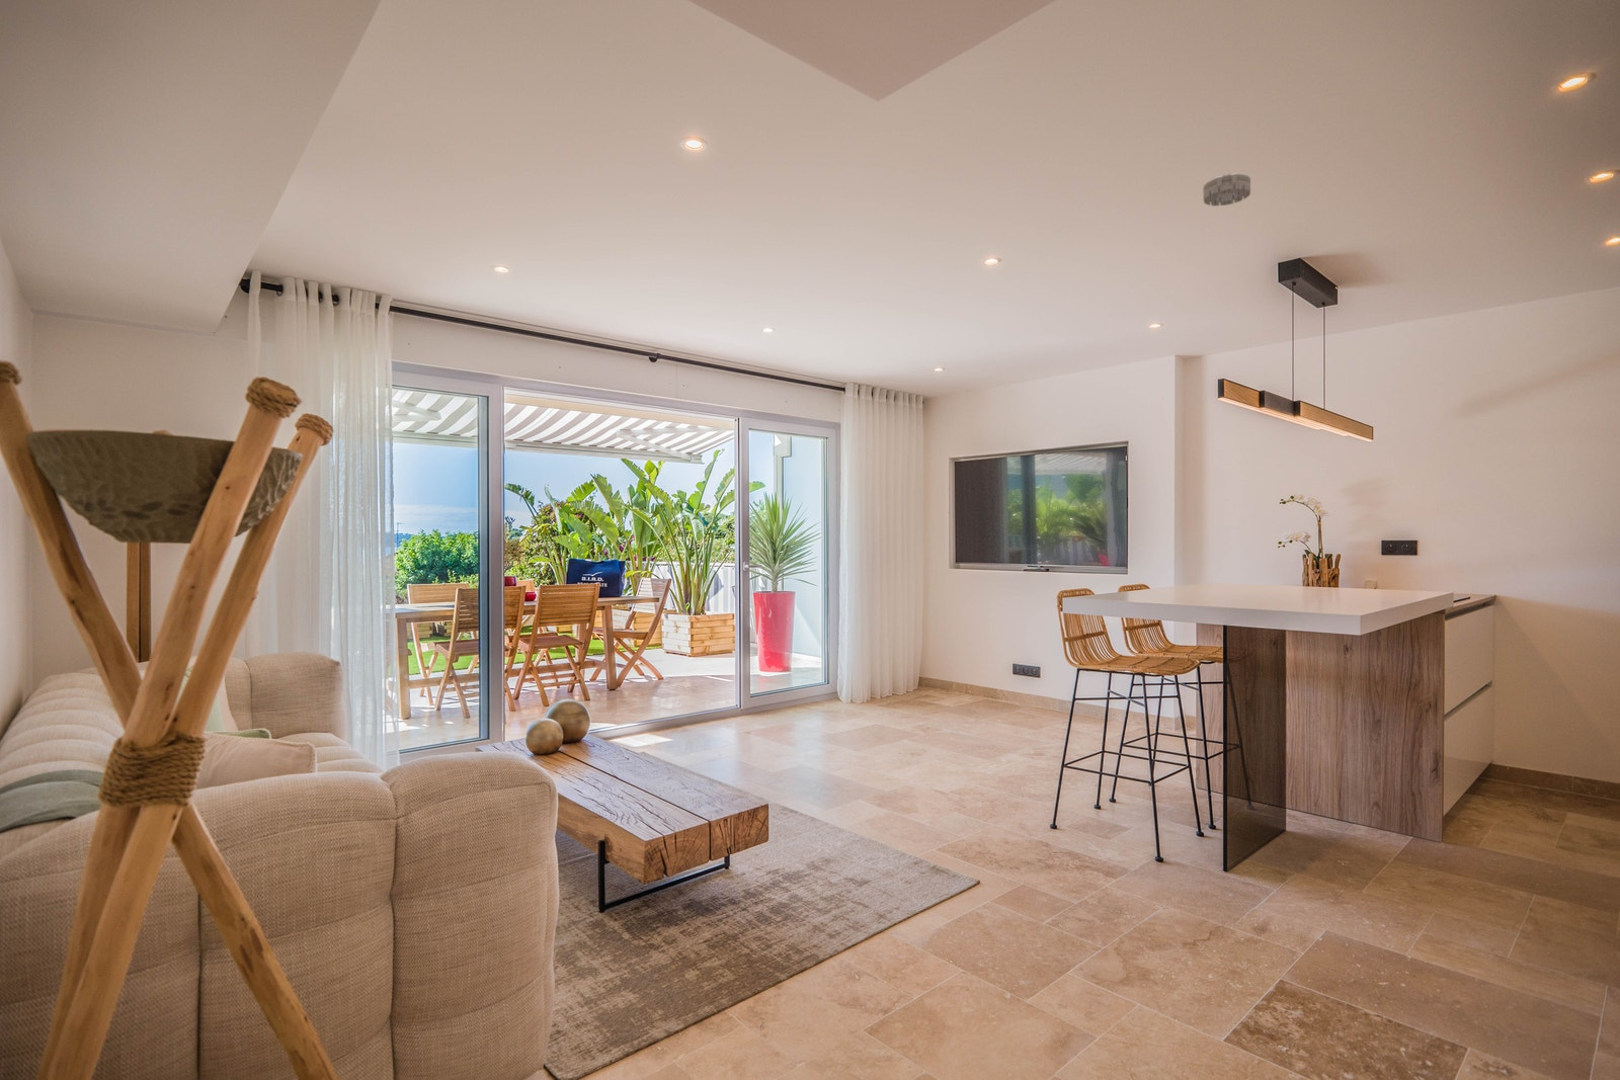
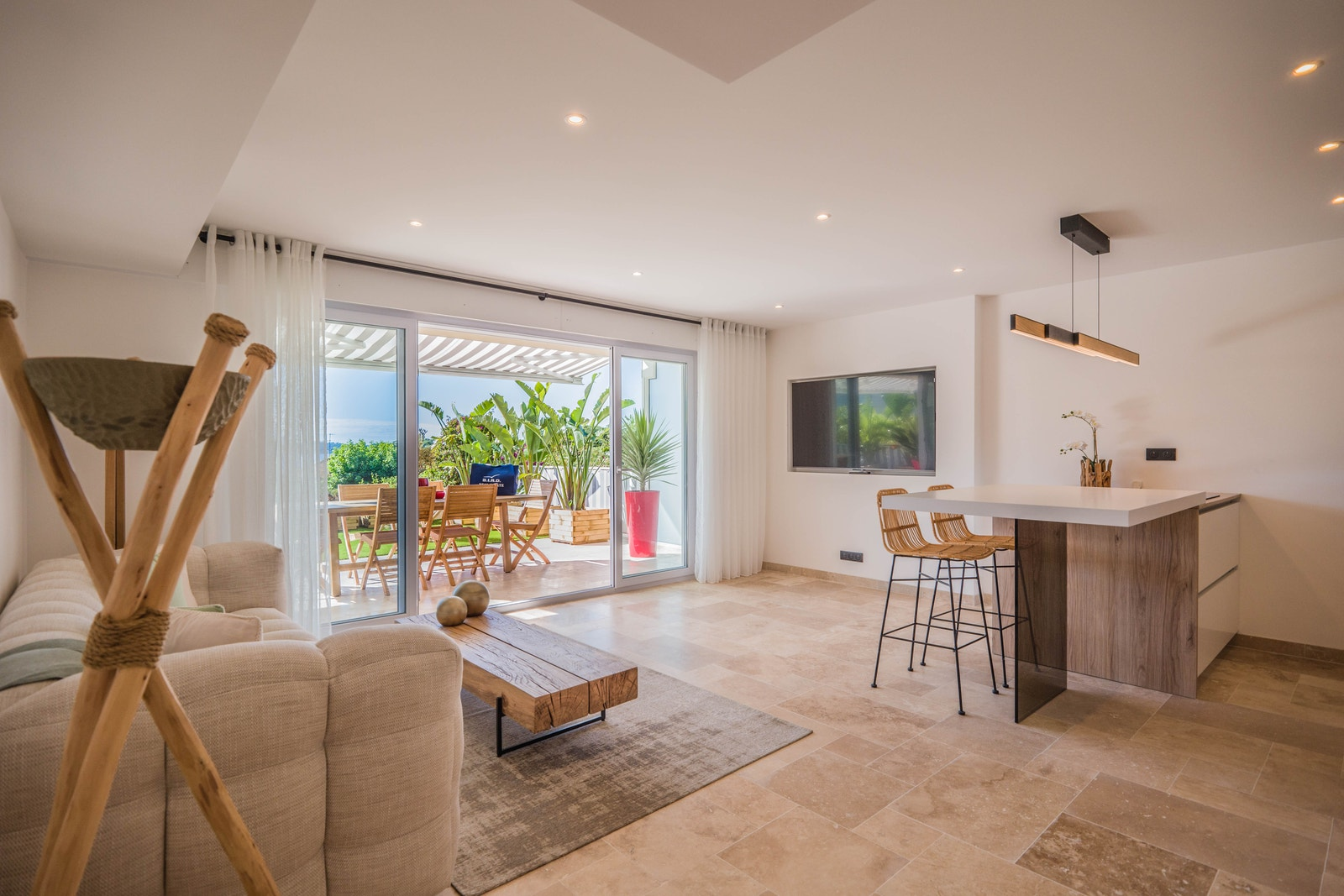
- smoke detector (1226, 188)
